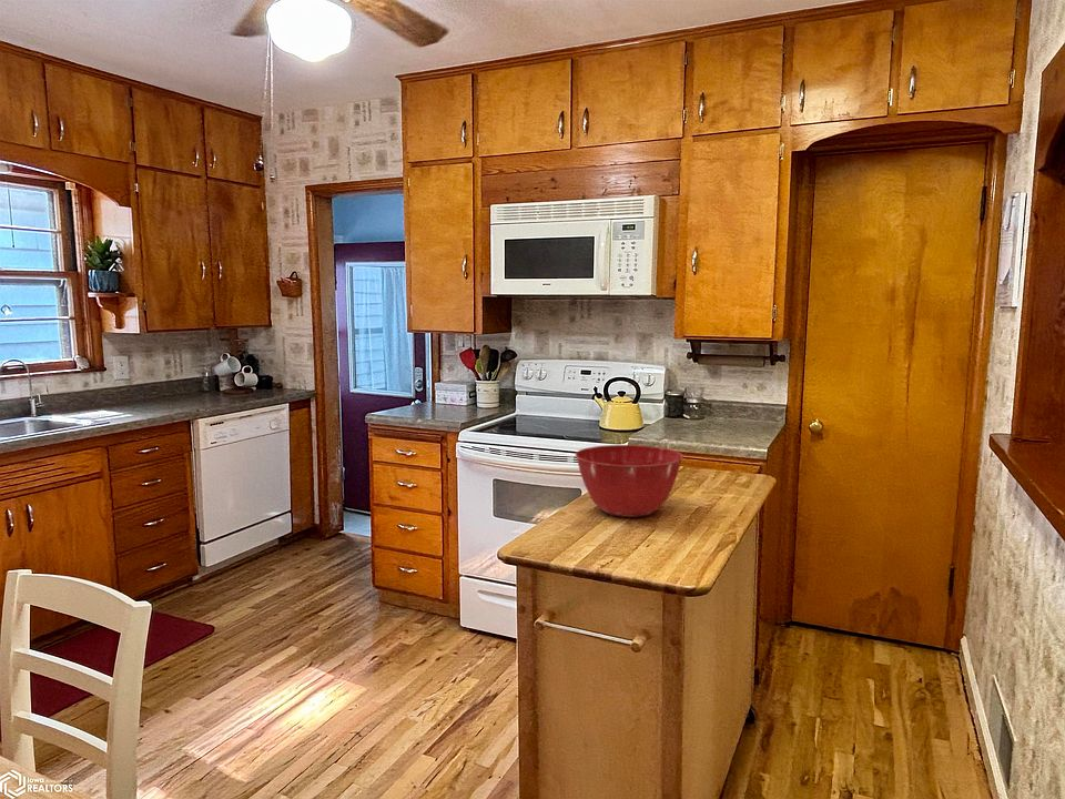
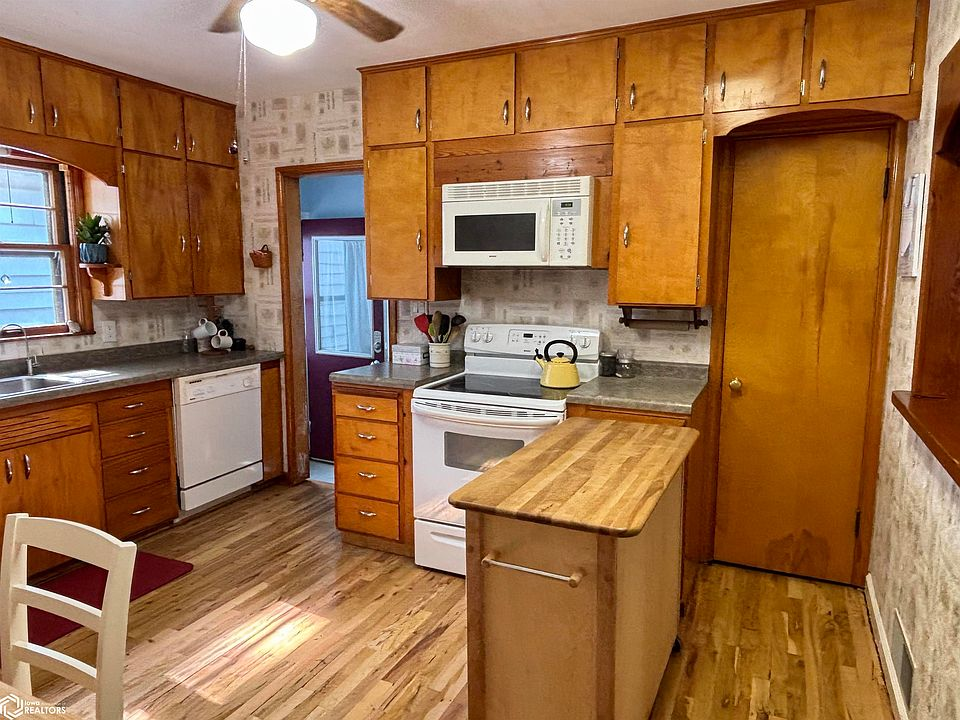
- mixing bowl (628, 482)
